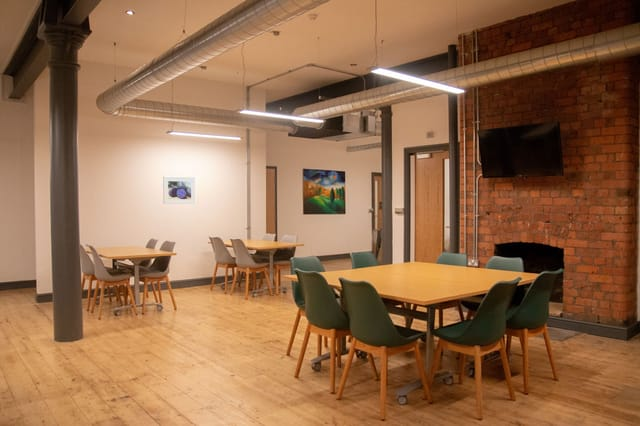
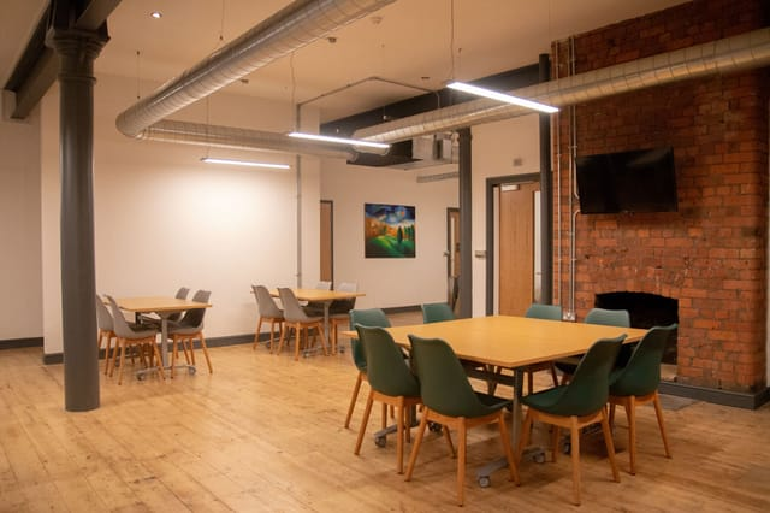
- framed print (179, 190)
